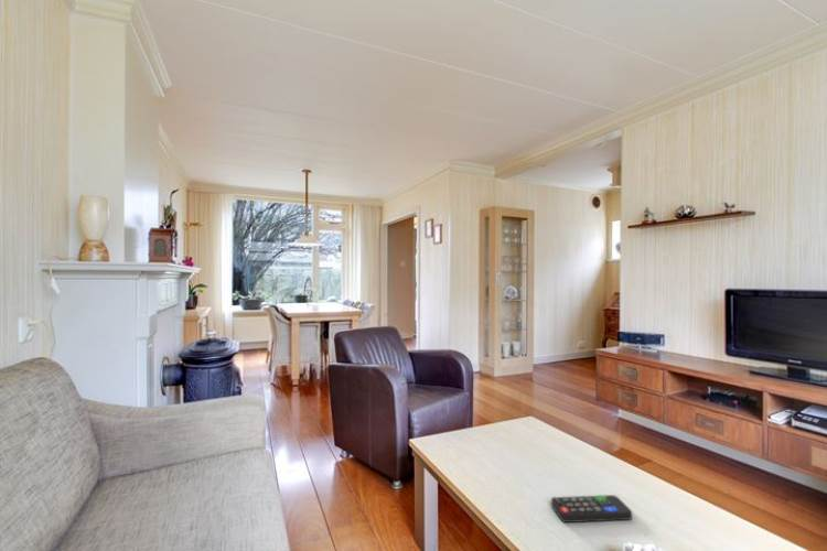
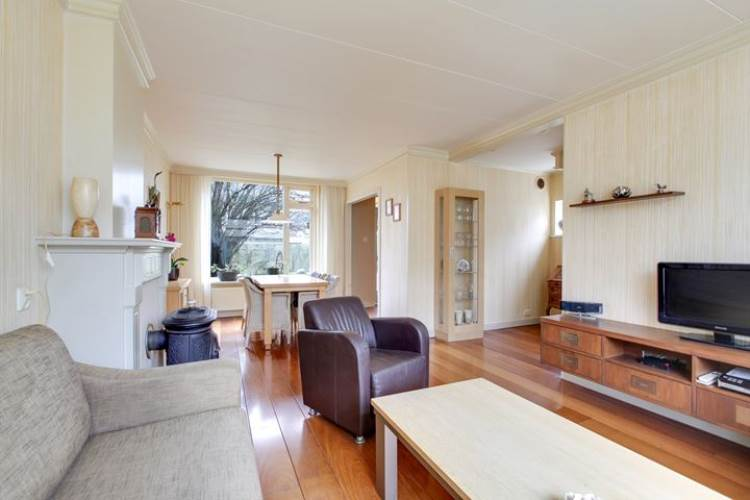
- remote control (590, 507)
